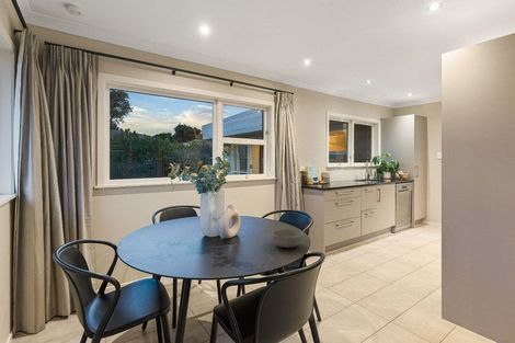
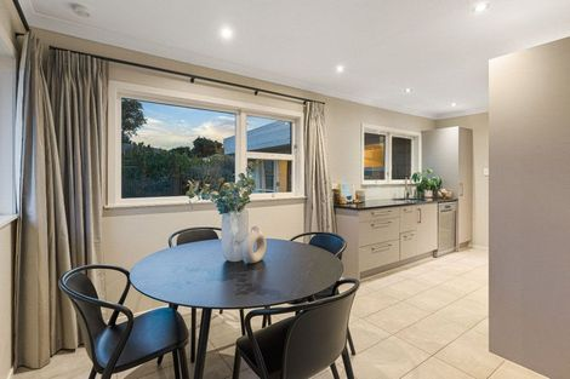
- bowl (287, 239)
